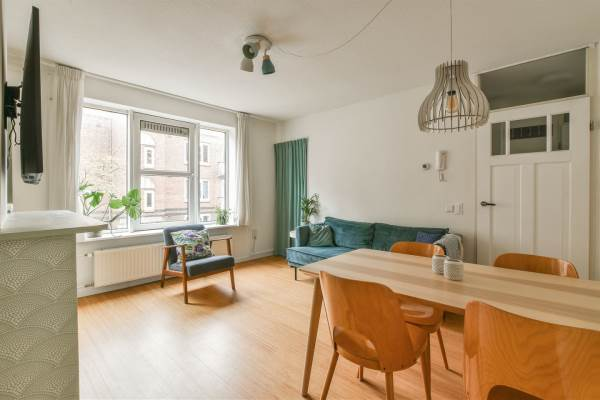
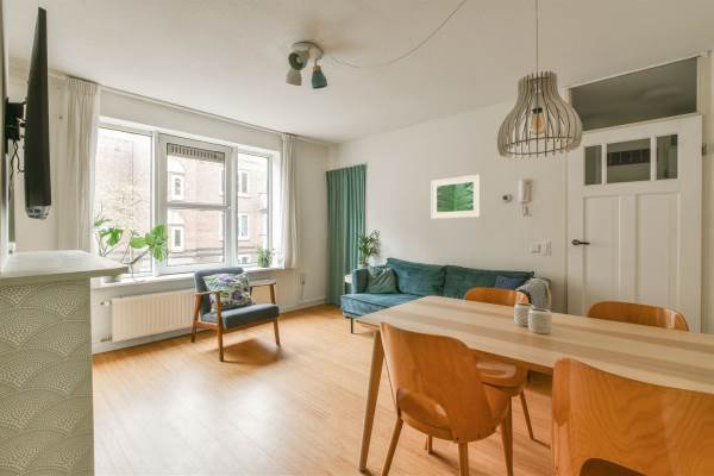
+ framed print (453, 198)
